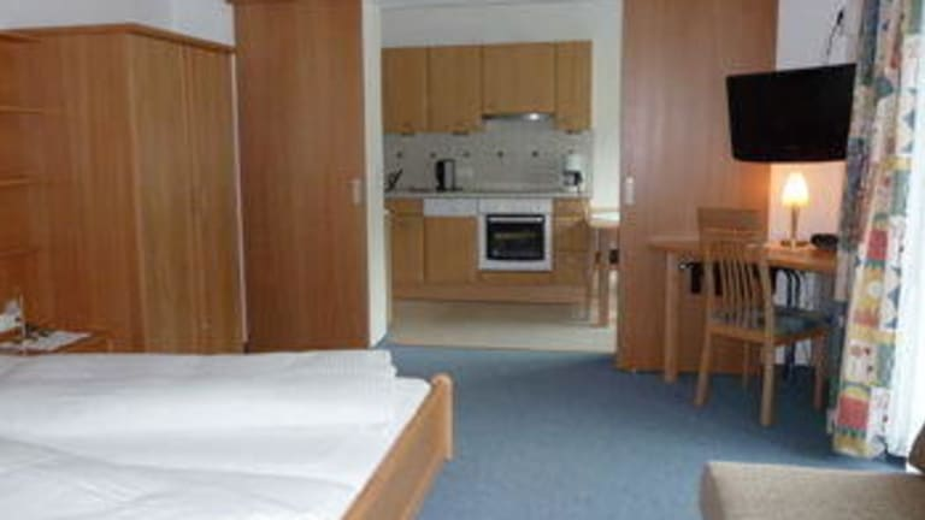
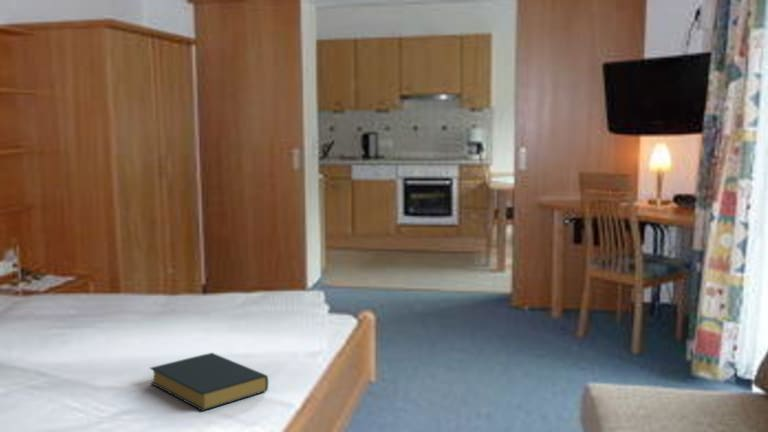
+ hardback book (208, 379)
